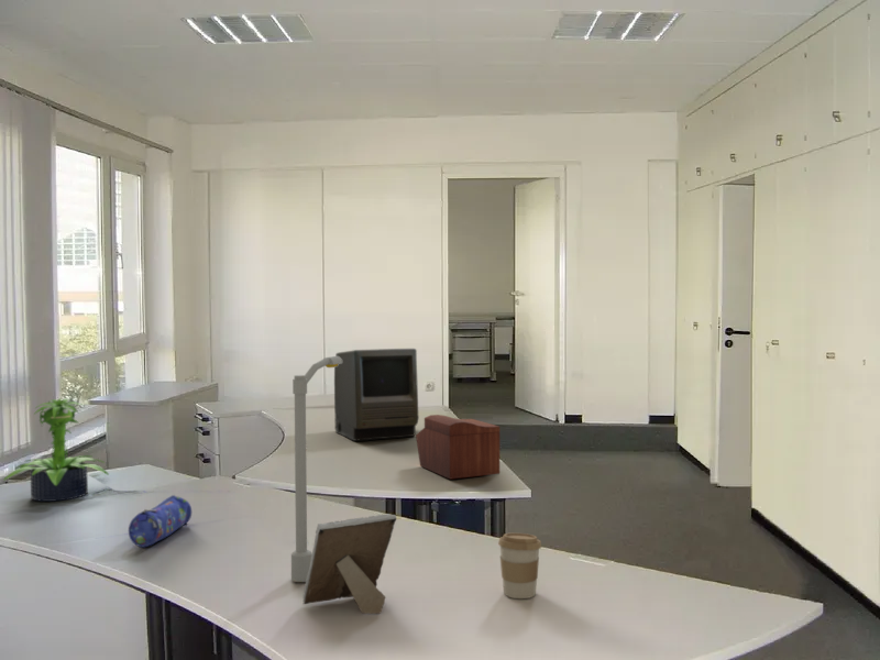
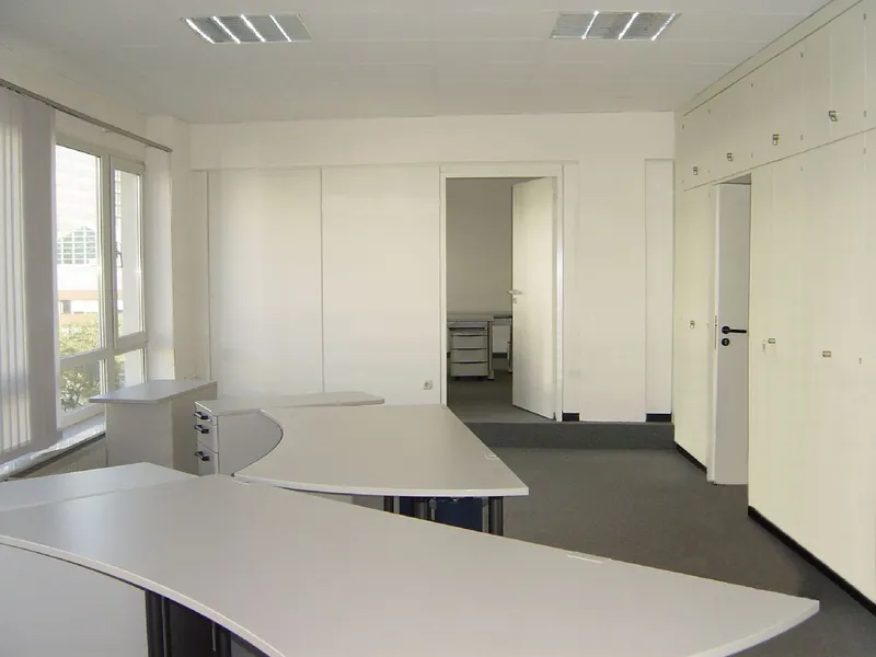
- coffee cup (519, 563)
- desk lamp (305, 462)
- monitor (375, 391)
- pencil case (161, 519)
- potted plant (56, 447)
- picture frame (349, 560)
- sewing box (458, 442)
